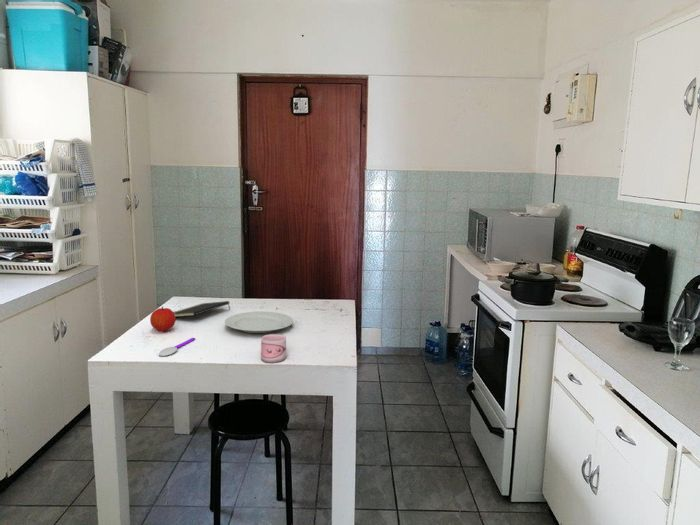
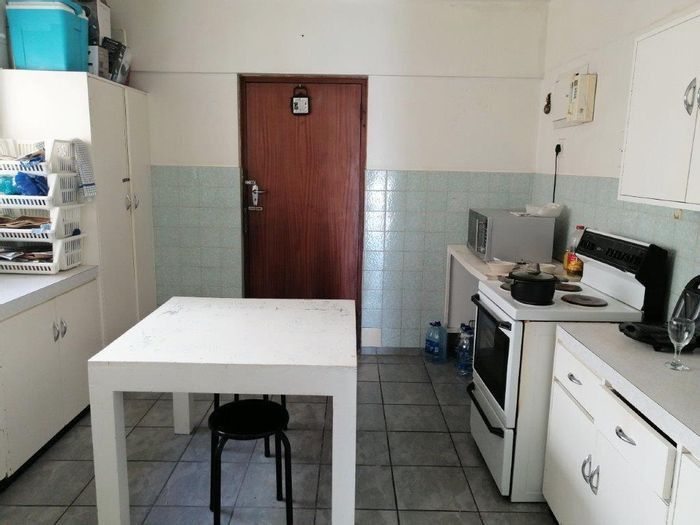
- spoon (178, 345)
- fruit (162, 318)
- mug (274, 346)
- chinaware (259, 323)
- notepad (198, 309)
